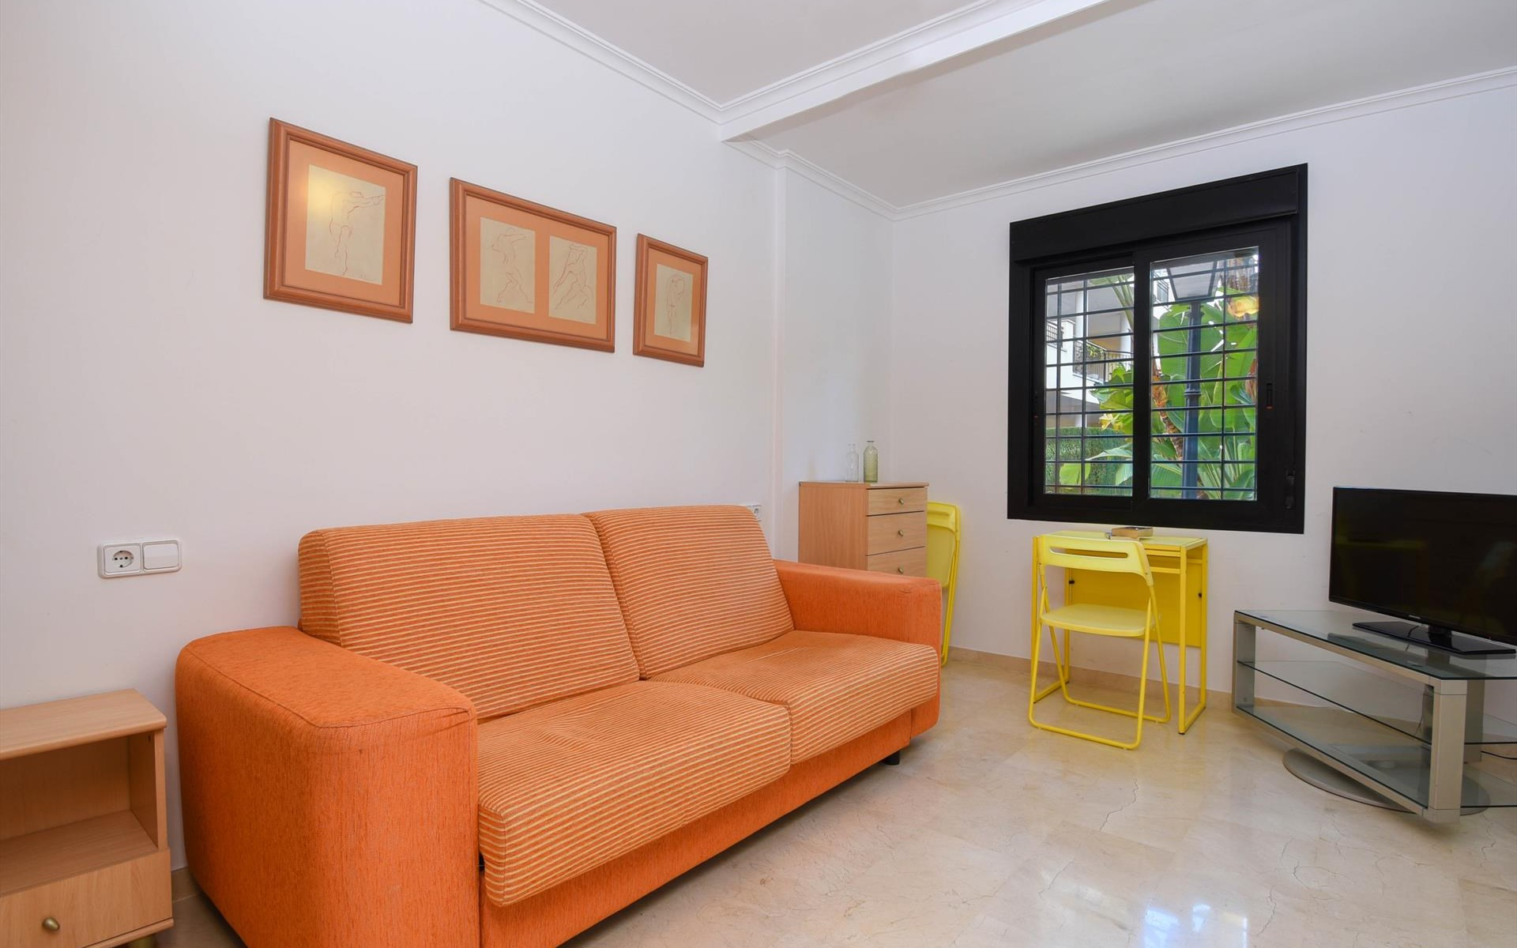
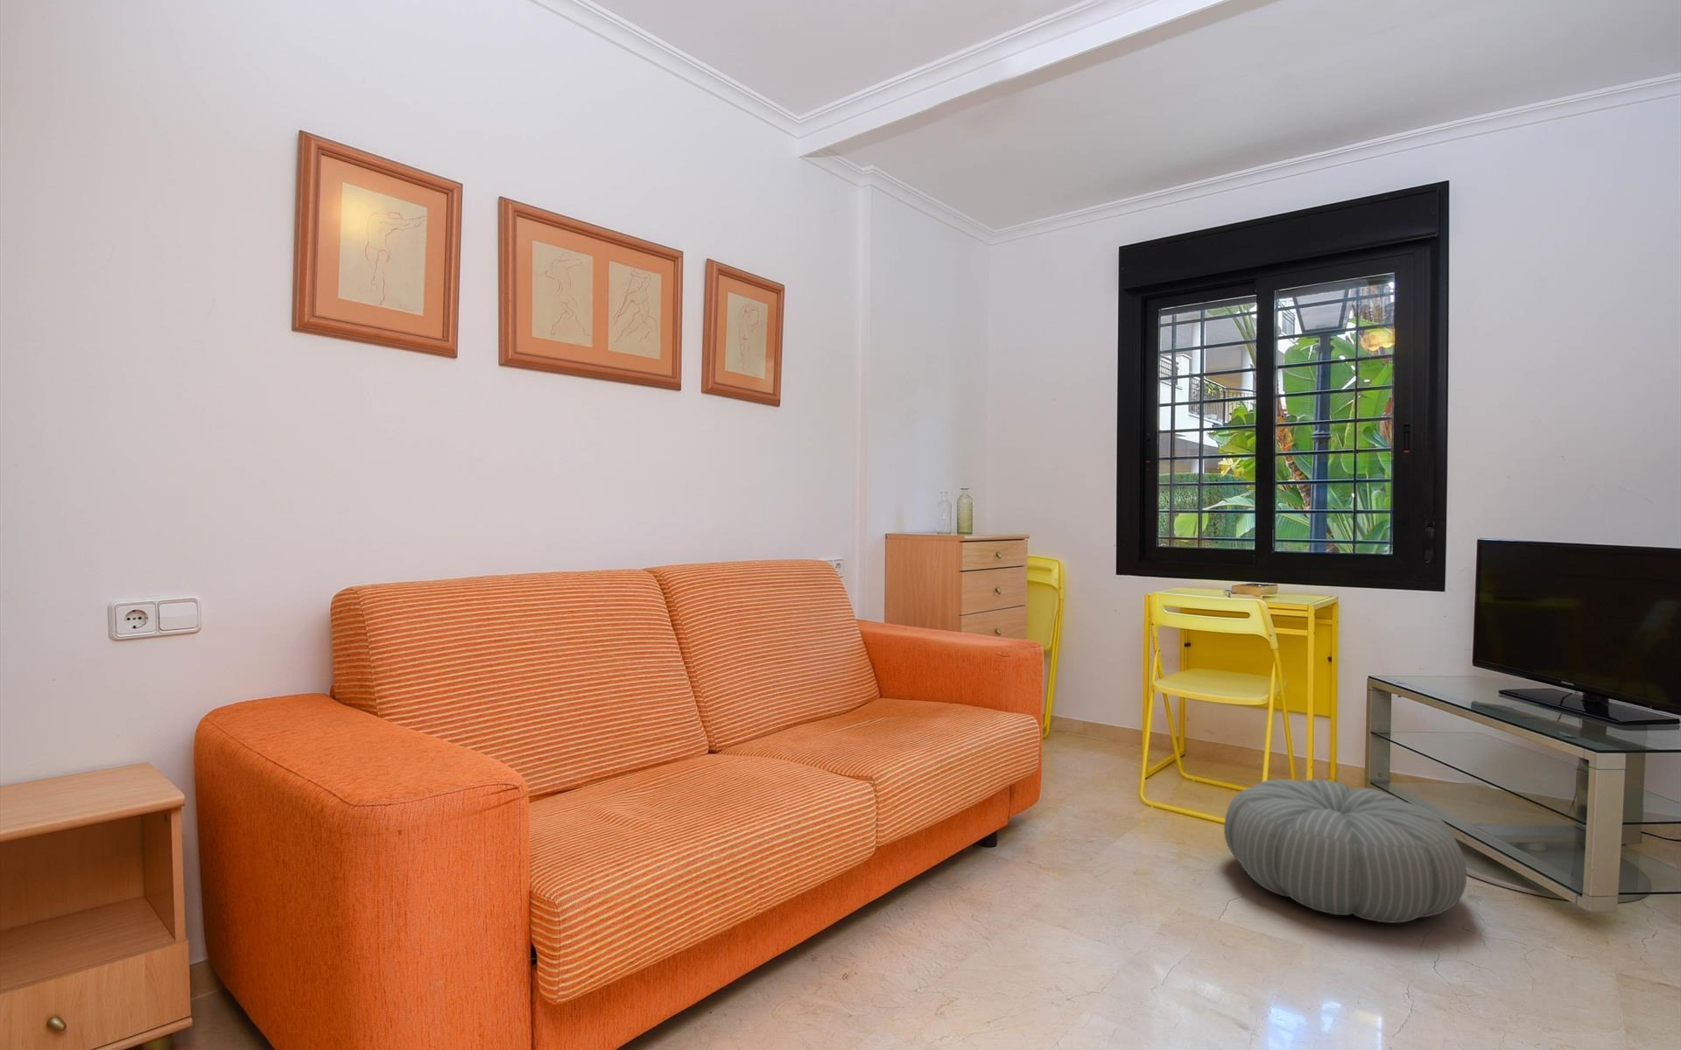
+ pouf (1337, 843)
